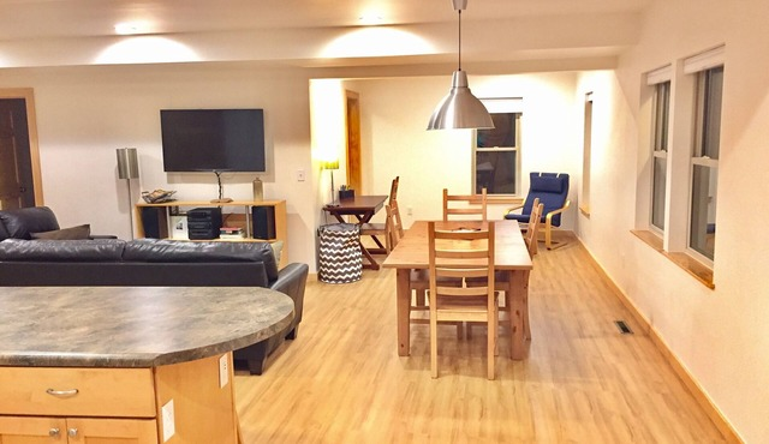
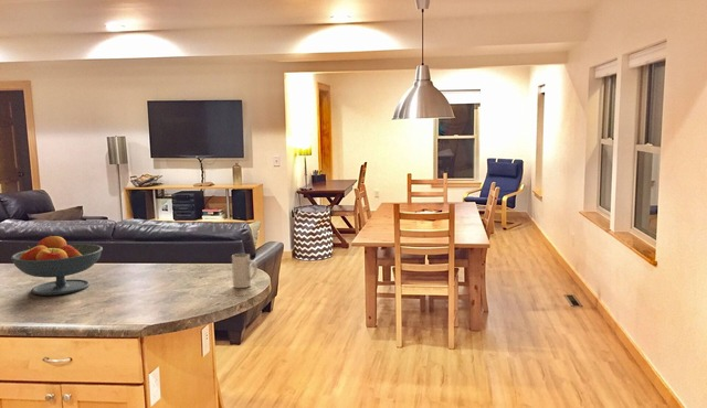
+ mug (244, 270)
+ fruit bowl (59, 264)
